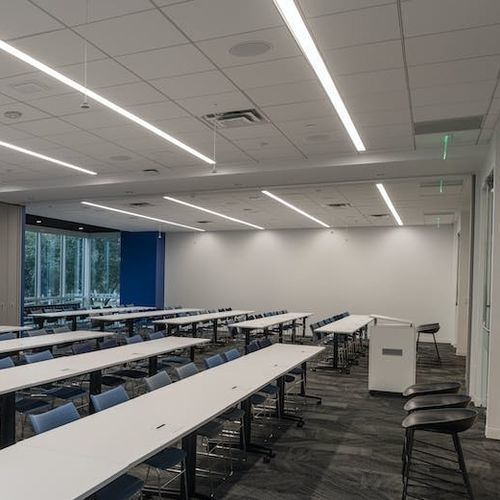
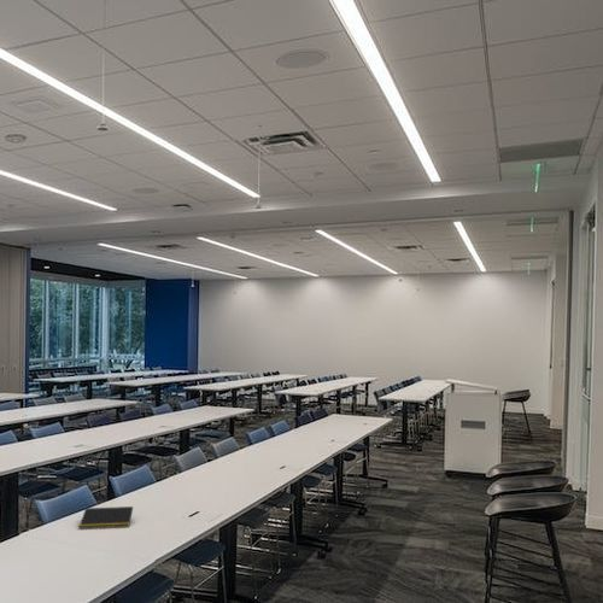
+ notepad (106, 517)
